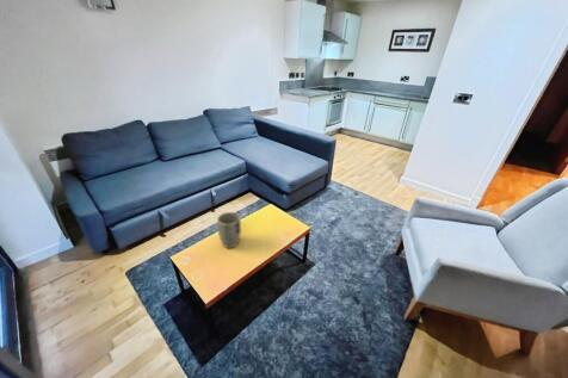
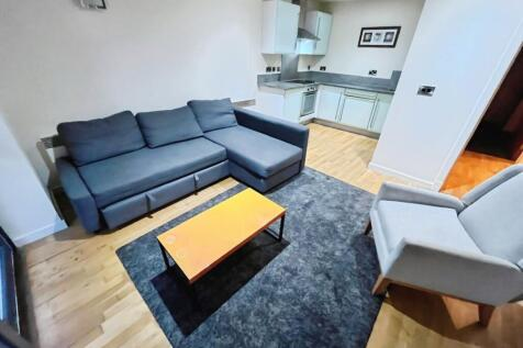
- plant pot (229, 230)
